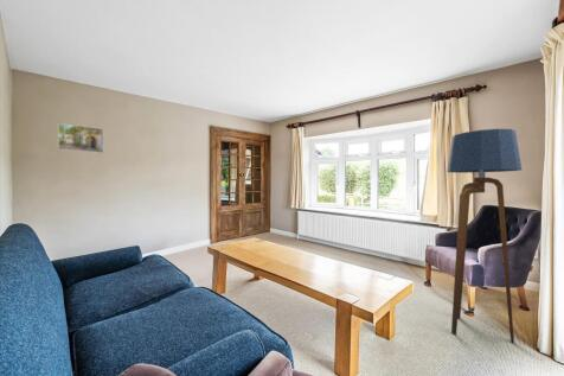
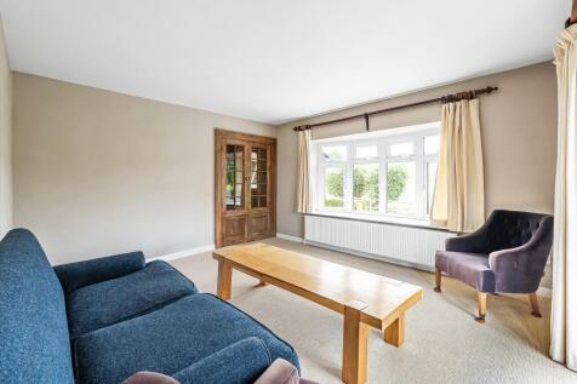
- floor lamp (466, 234)
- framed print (81, 138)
